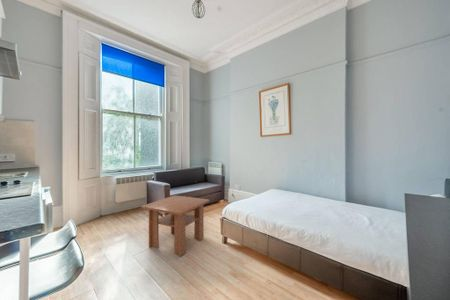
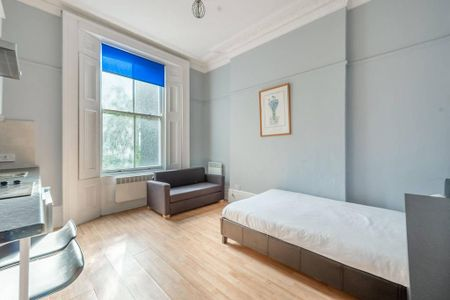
- coffee table (177, 222)
